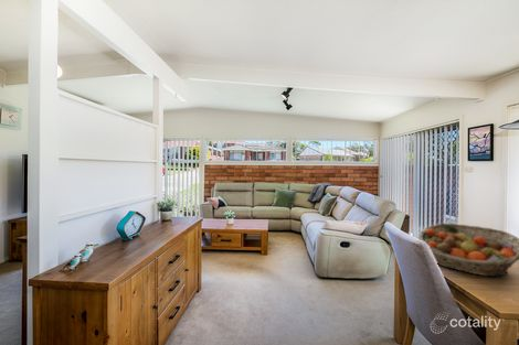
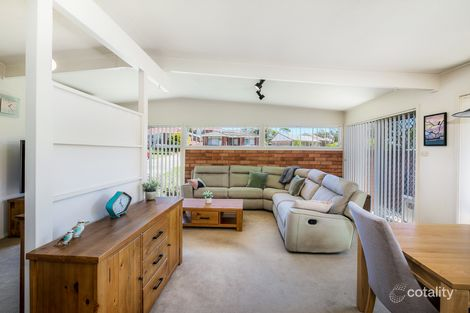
- fruit basket (466, 247)
